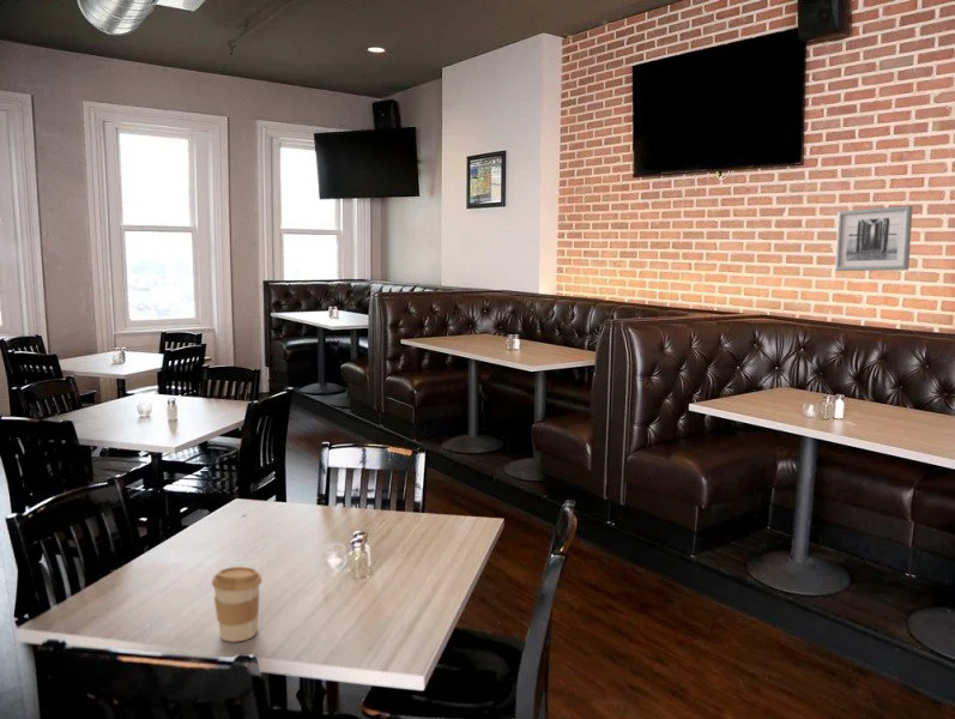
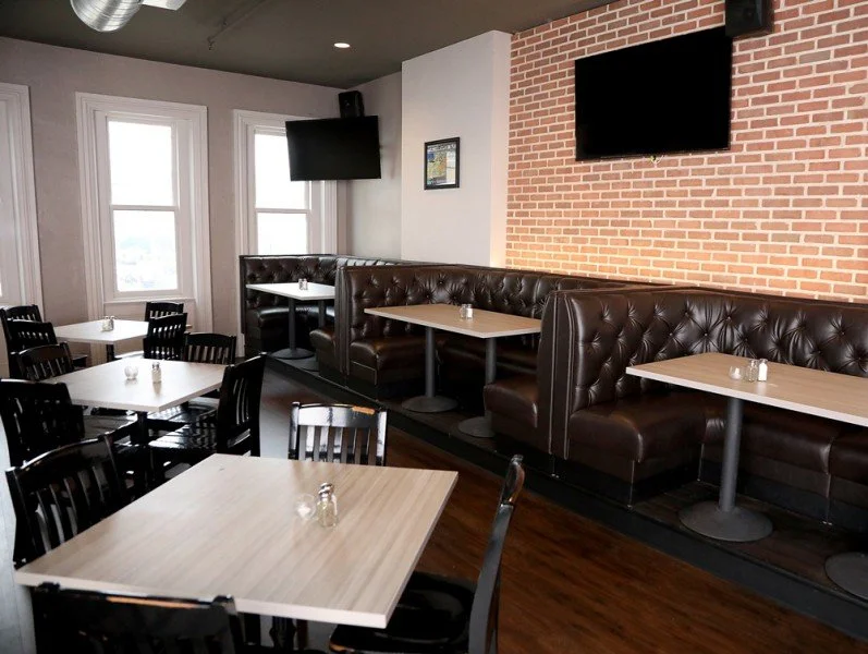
- coffee cup (237, 602)
- wall art (871, 240)
